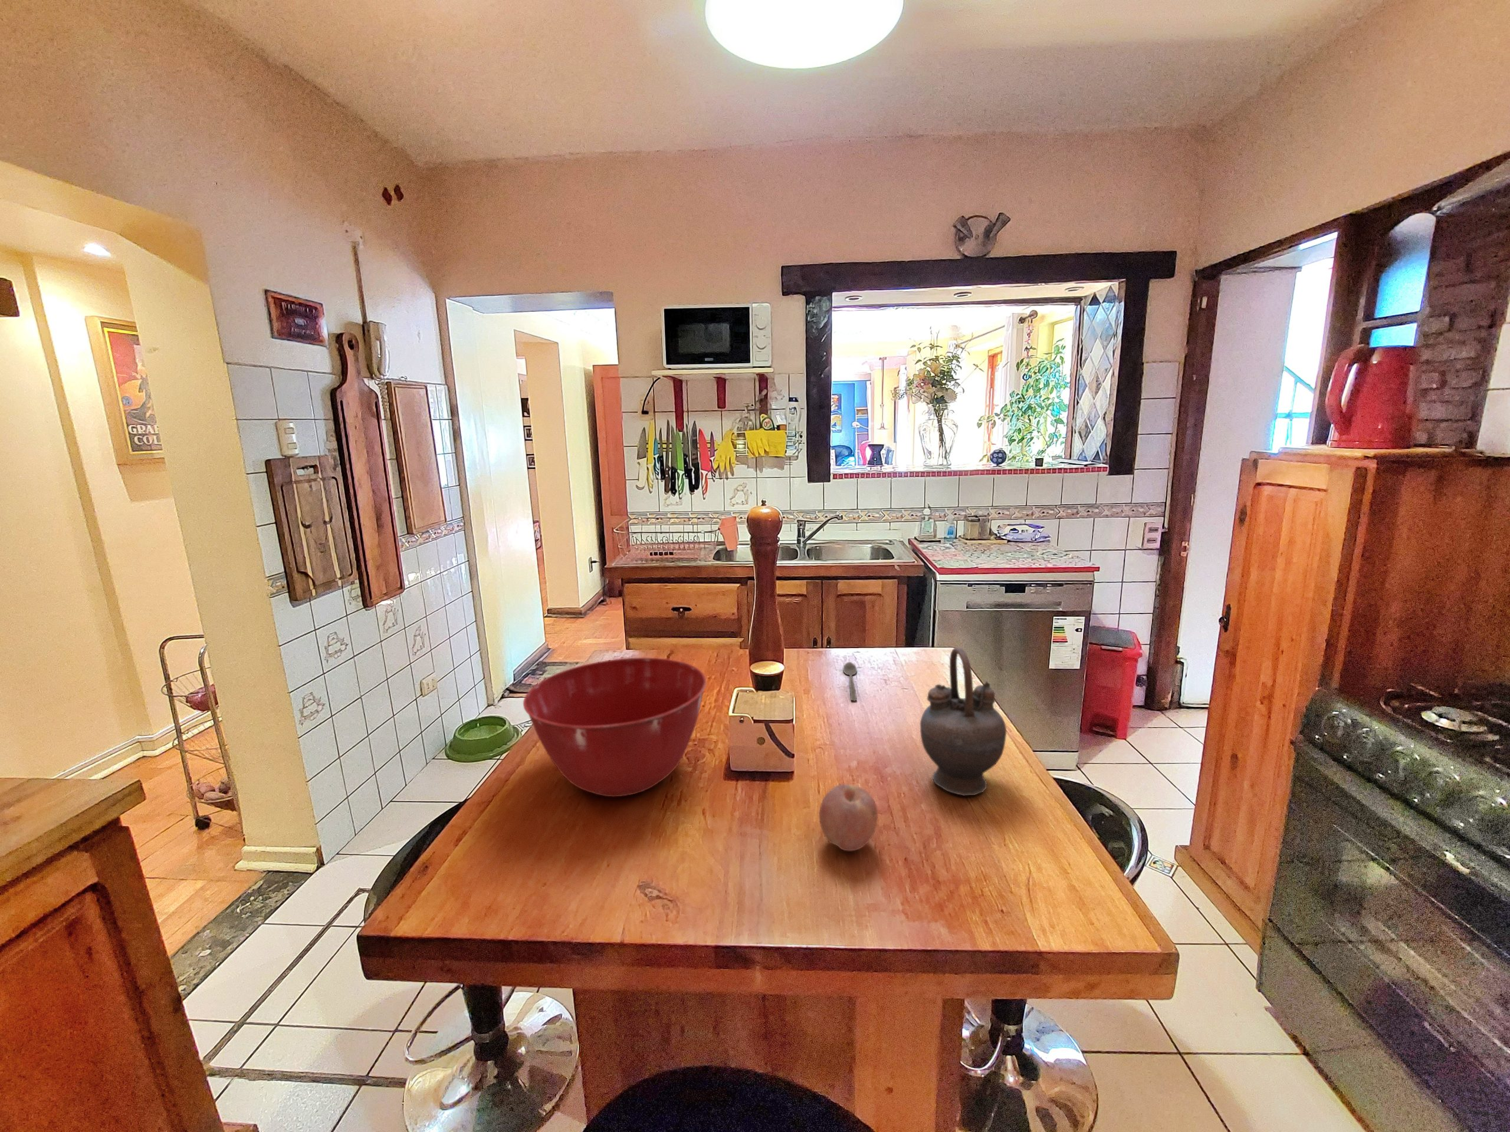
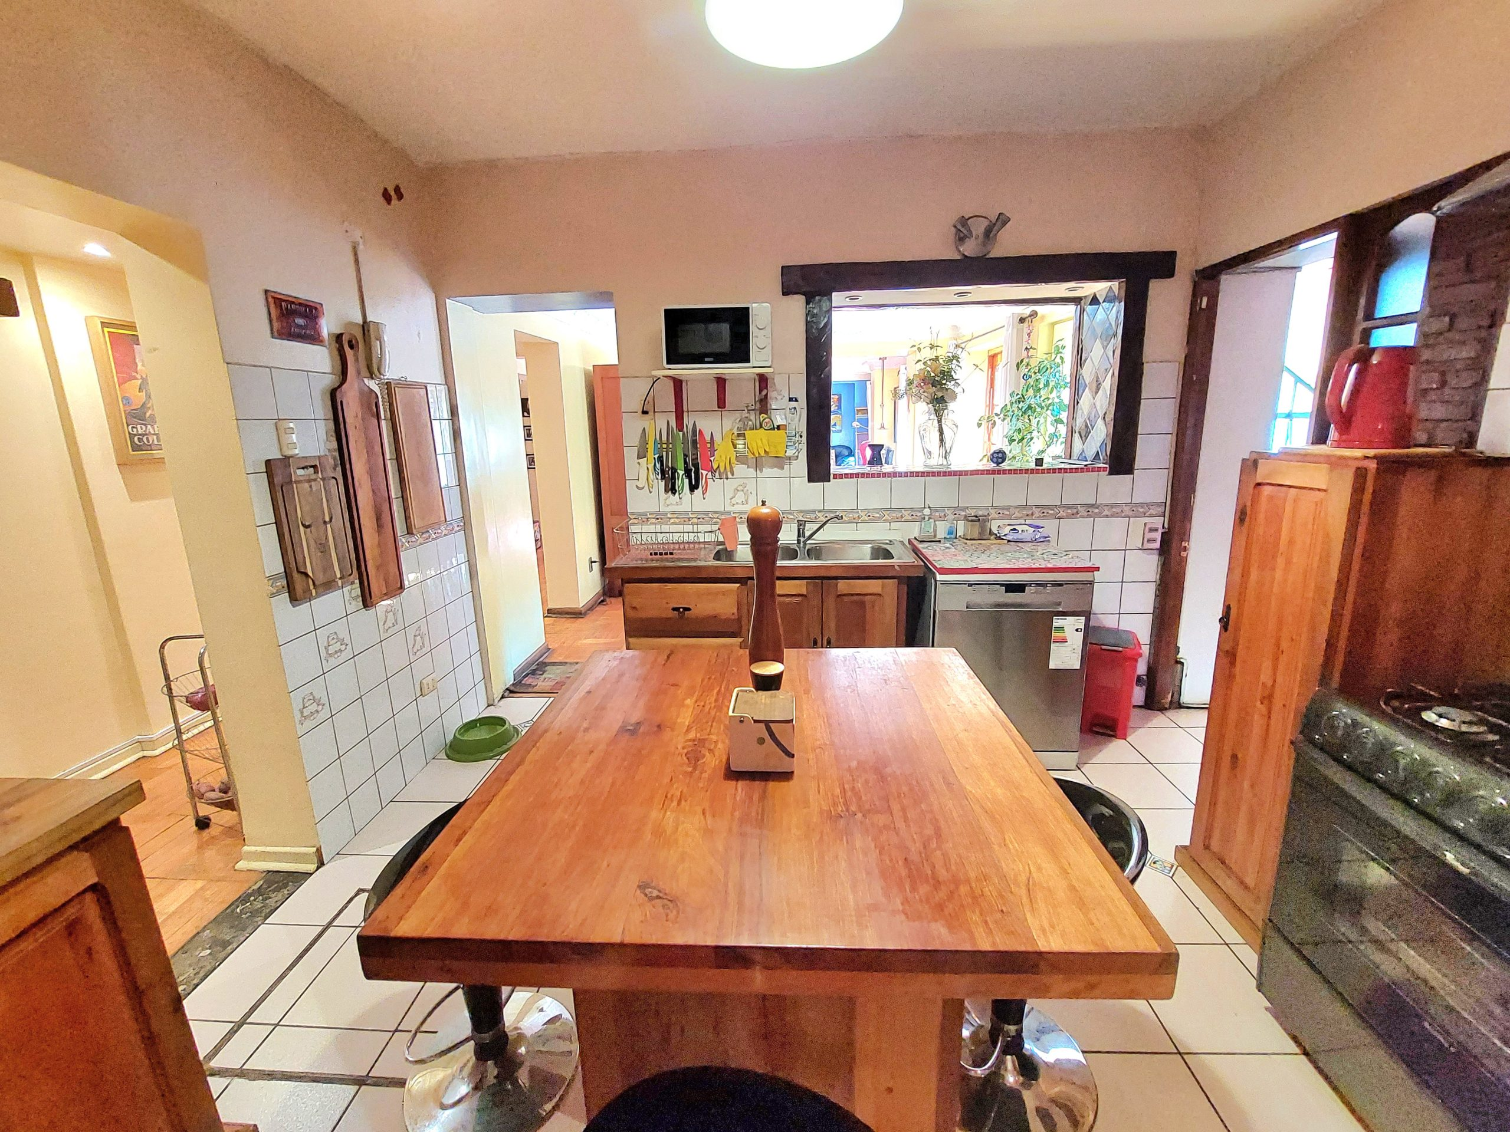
- fruit (848, 818)
- mixing bowl (619, 730)
- teapot (961, 713)
- spoon (851, 680)
